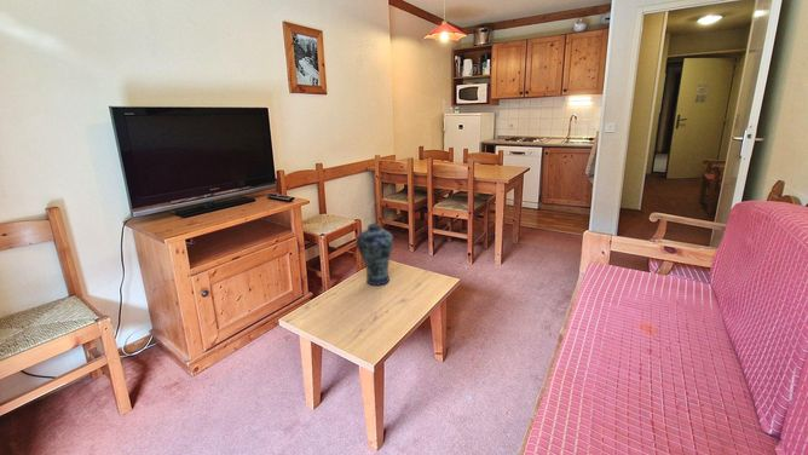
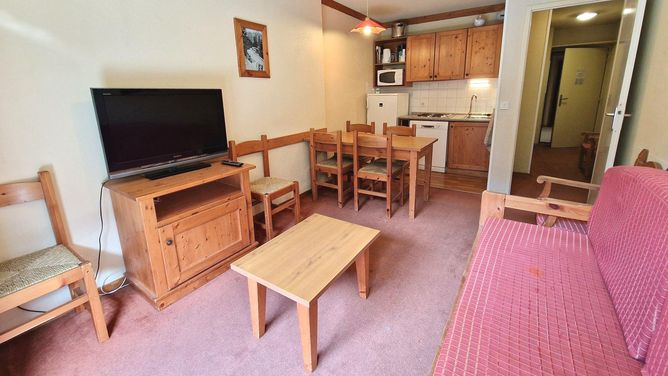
- vase (375, 253)
